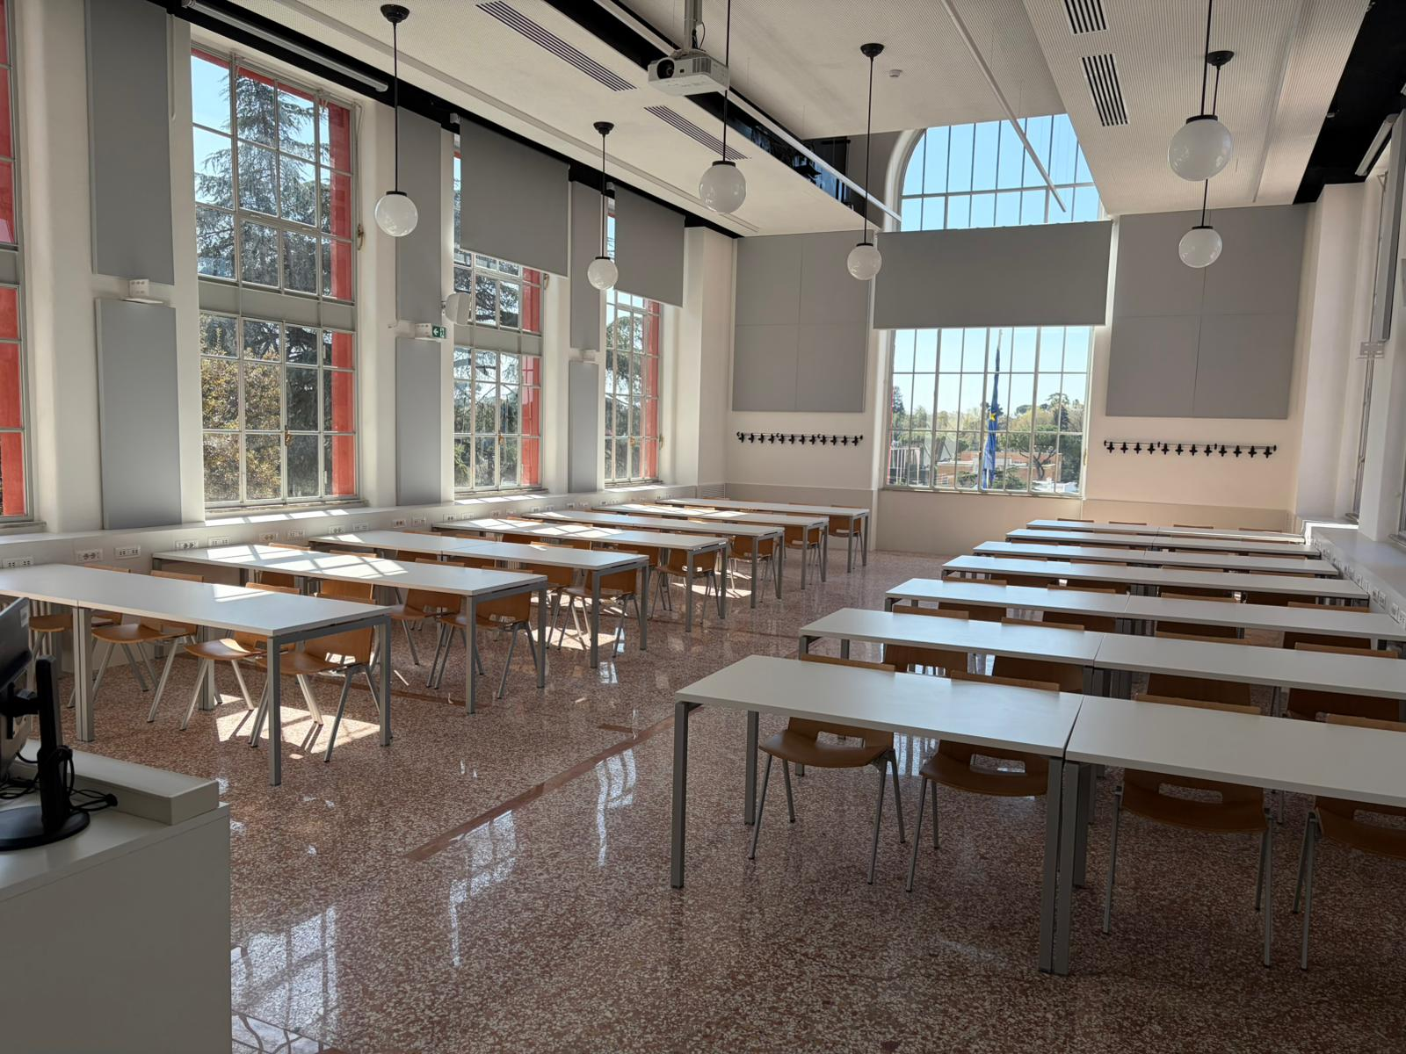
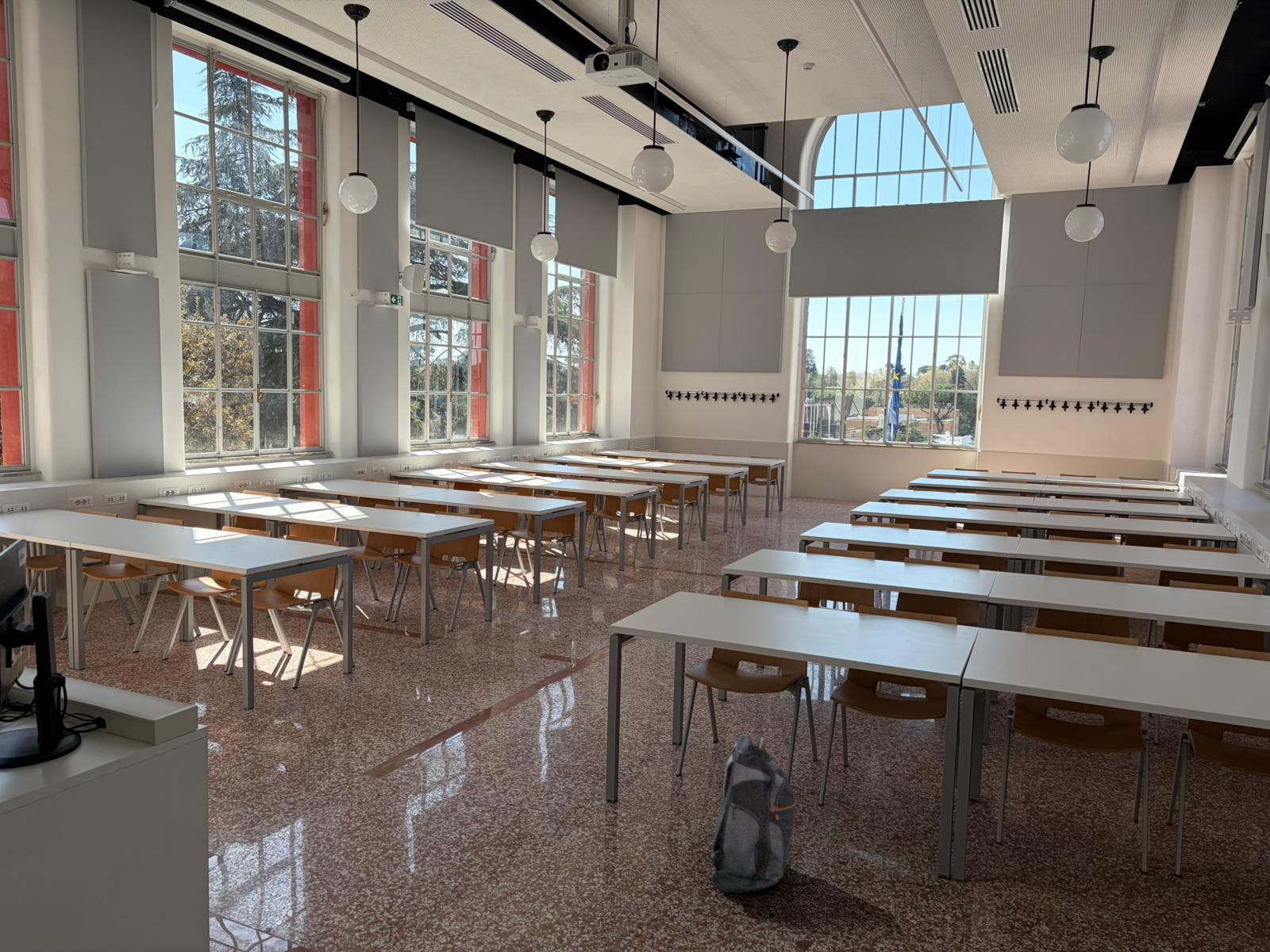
+ backpack (746, 804)
